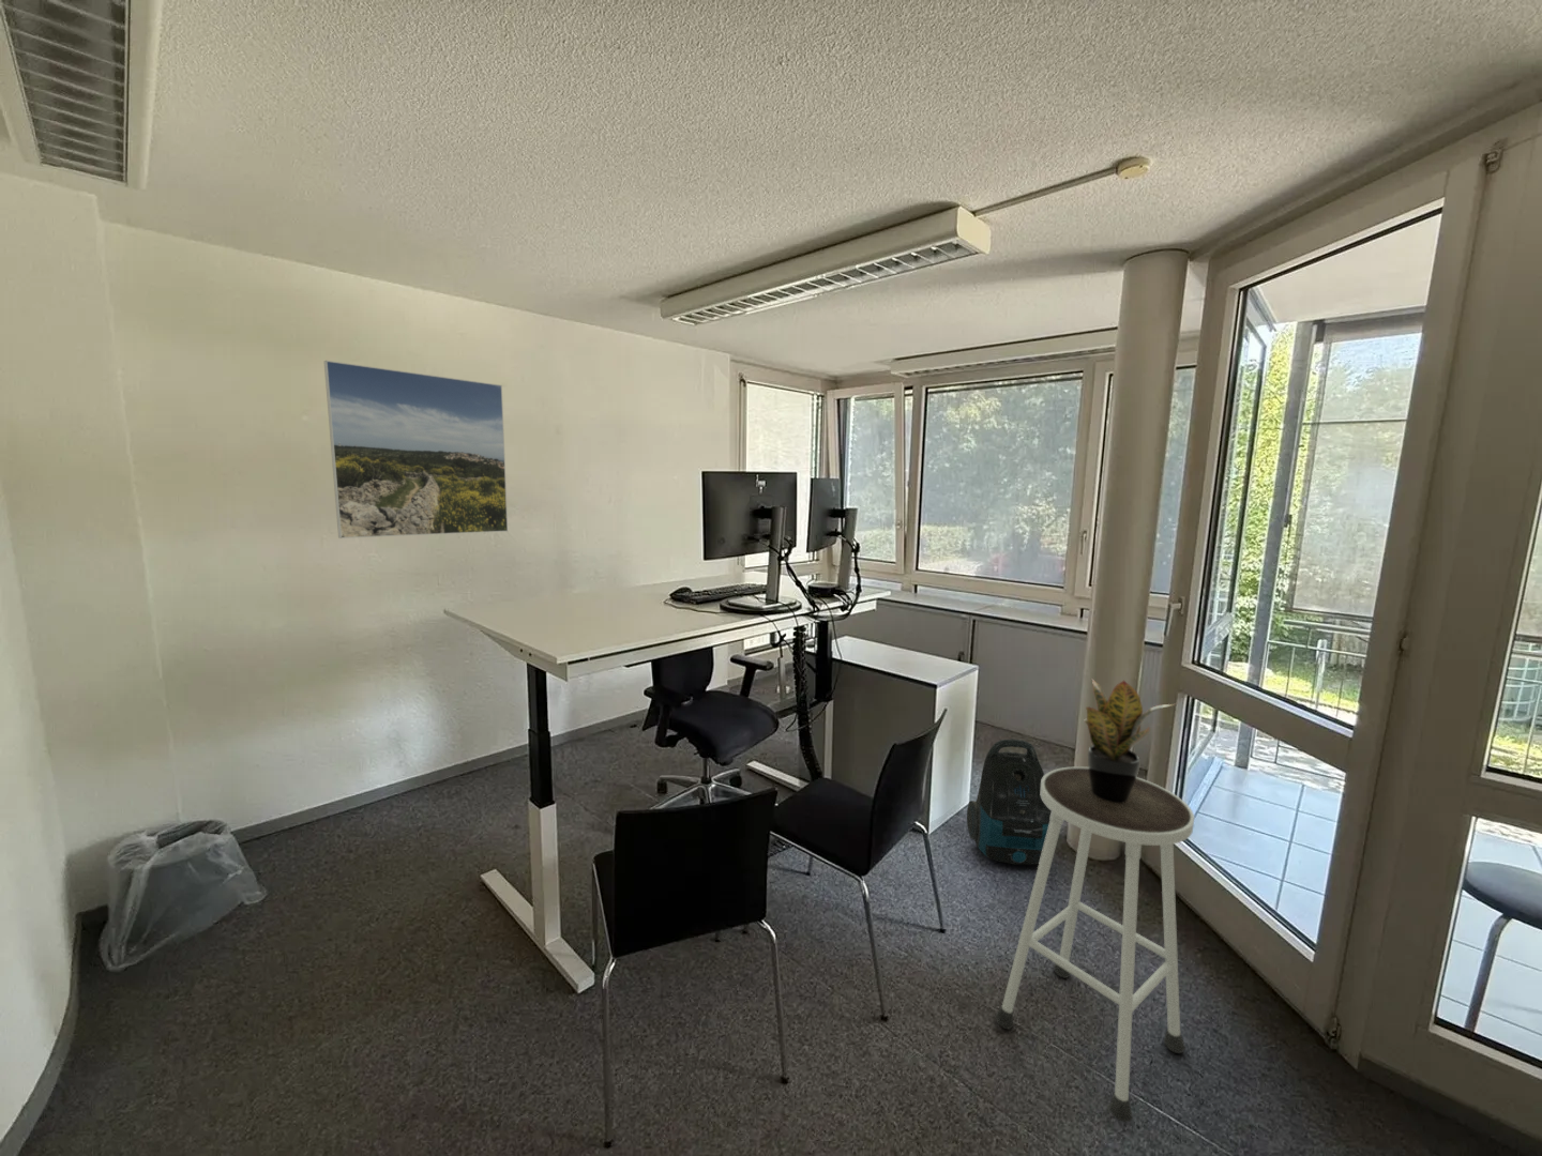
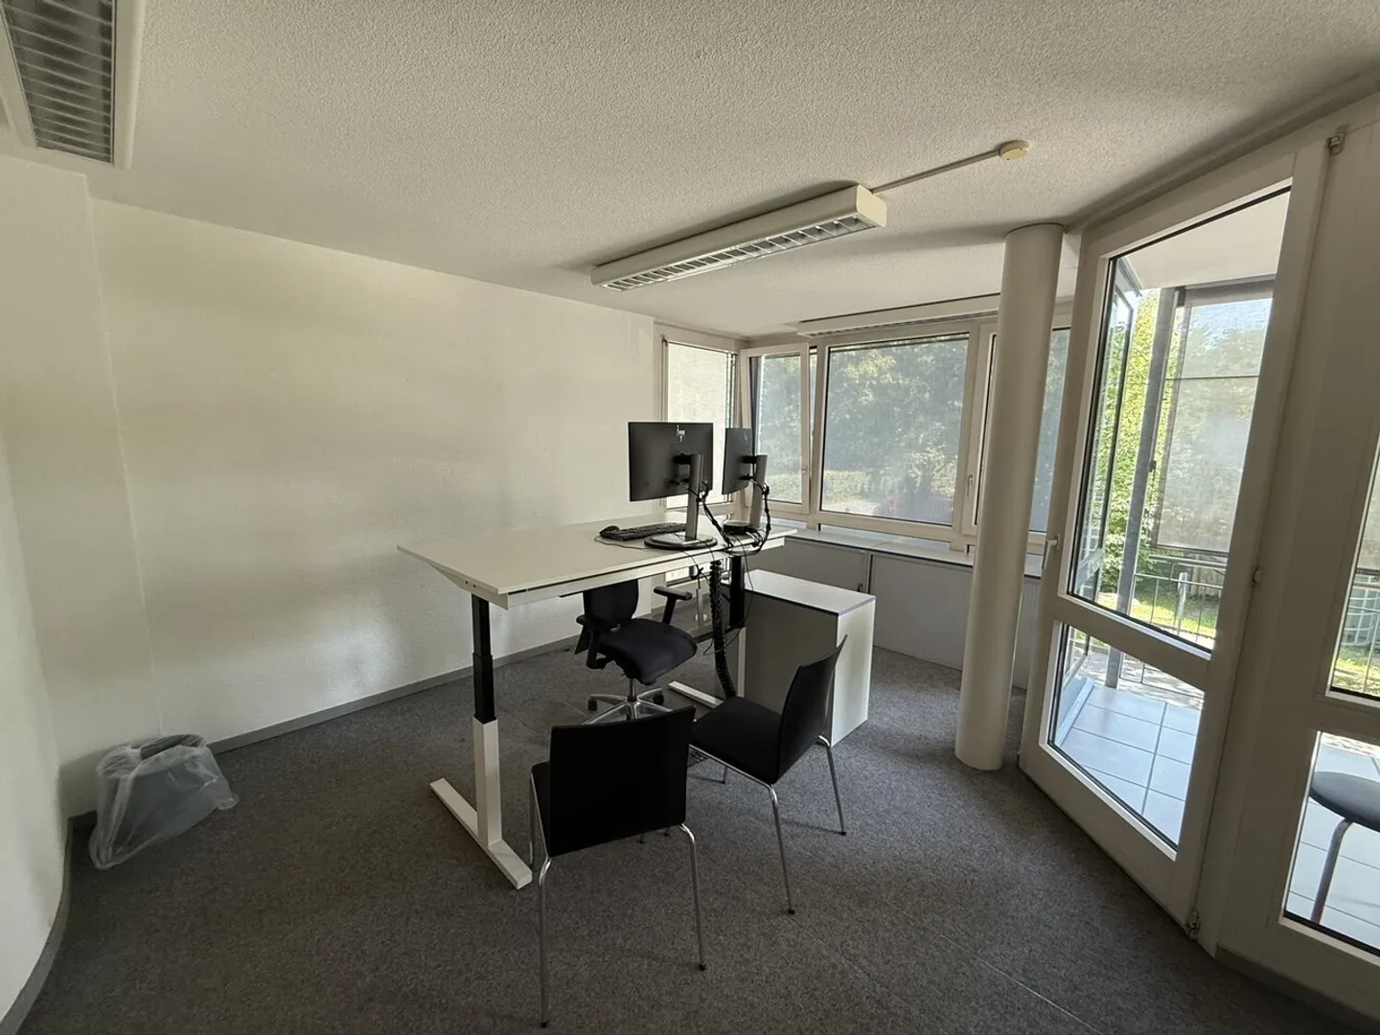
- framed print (426, 455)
- vacuum cleaner (1011, 799)
- stool (1100, 919)
- potted plant (1117, 732)
